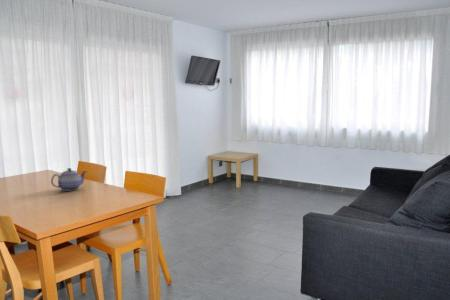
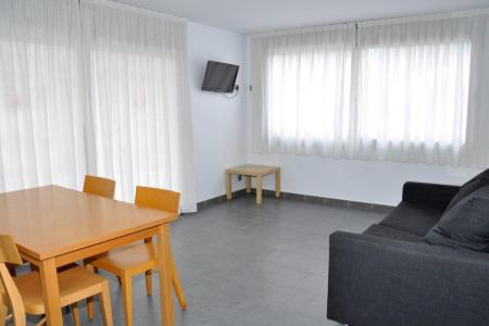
- teapot (69, 178)
